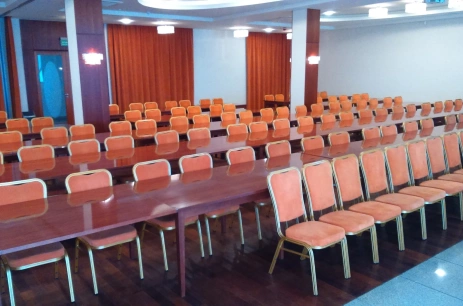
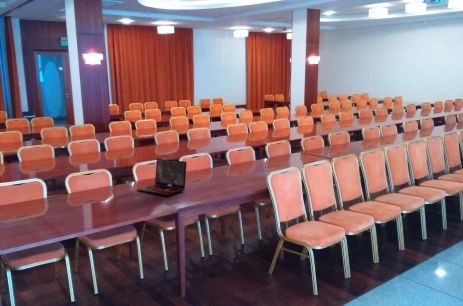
+ laptop (161, 176)
